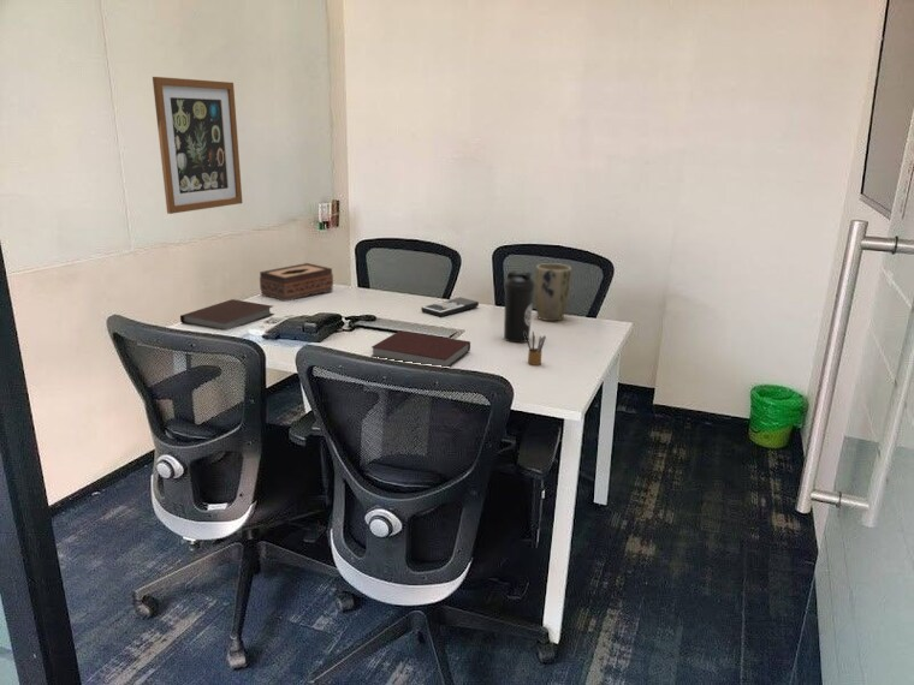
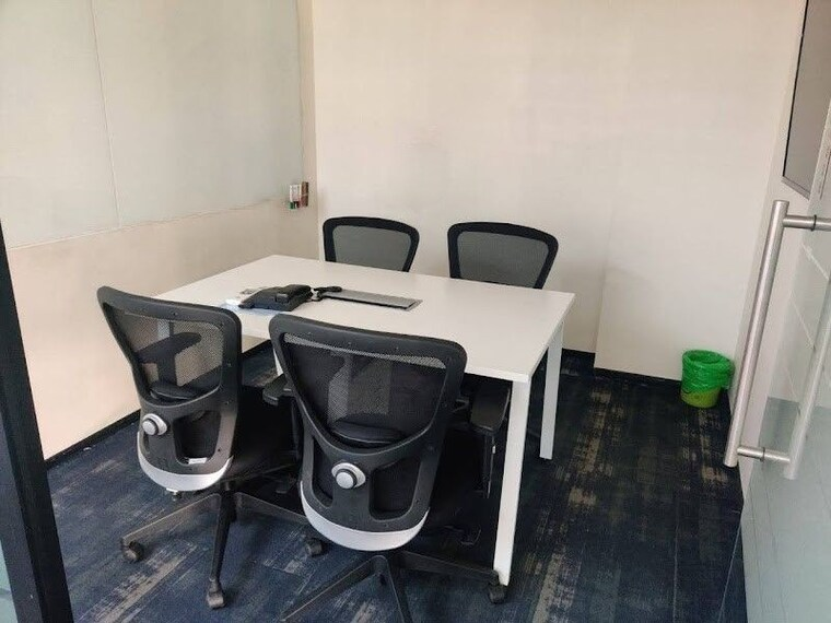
- notebook (421, 349)
- notebook (228, 314)
- wall art (201, 145)
- plant pot (552, 292)
- water bottle (517, 305)
- pencil box (533, 347)
- tissue box (297, 281)
- calculator (450, 306)
